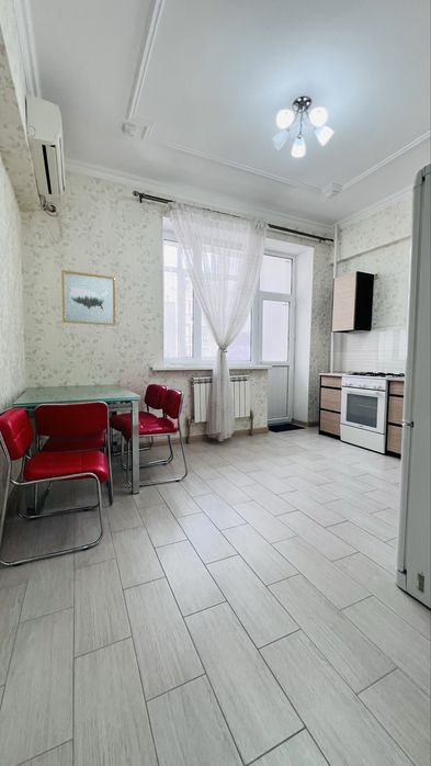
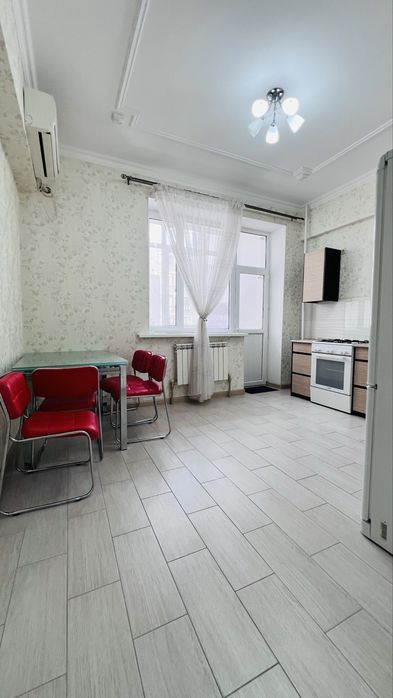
- wall art (89, 298)
